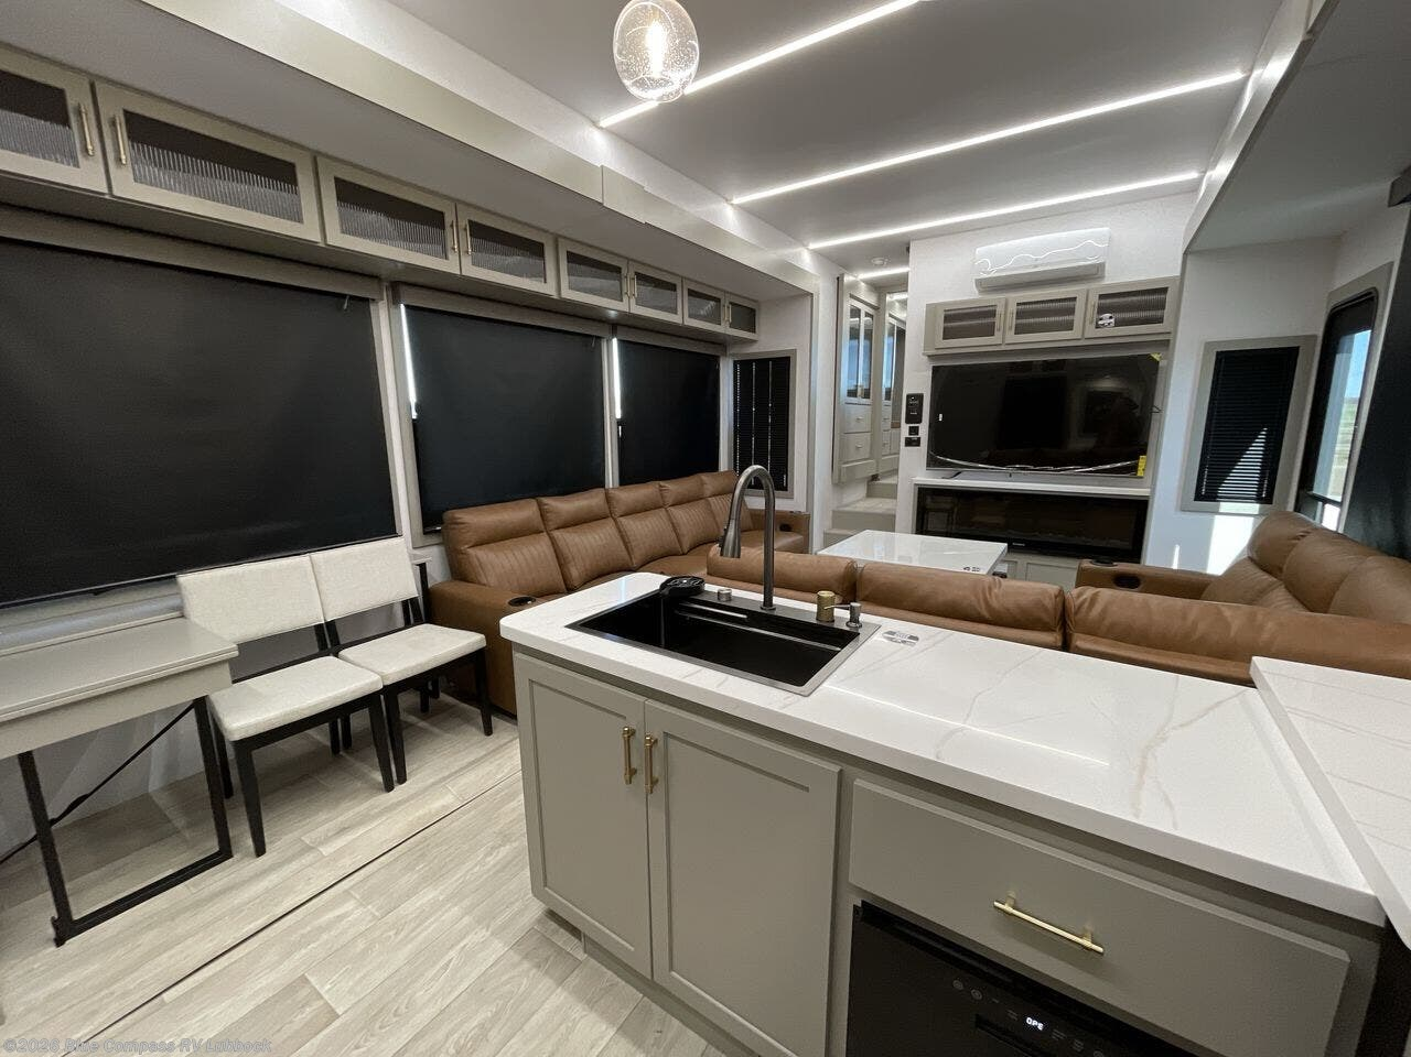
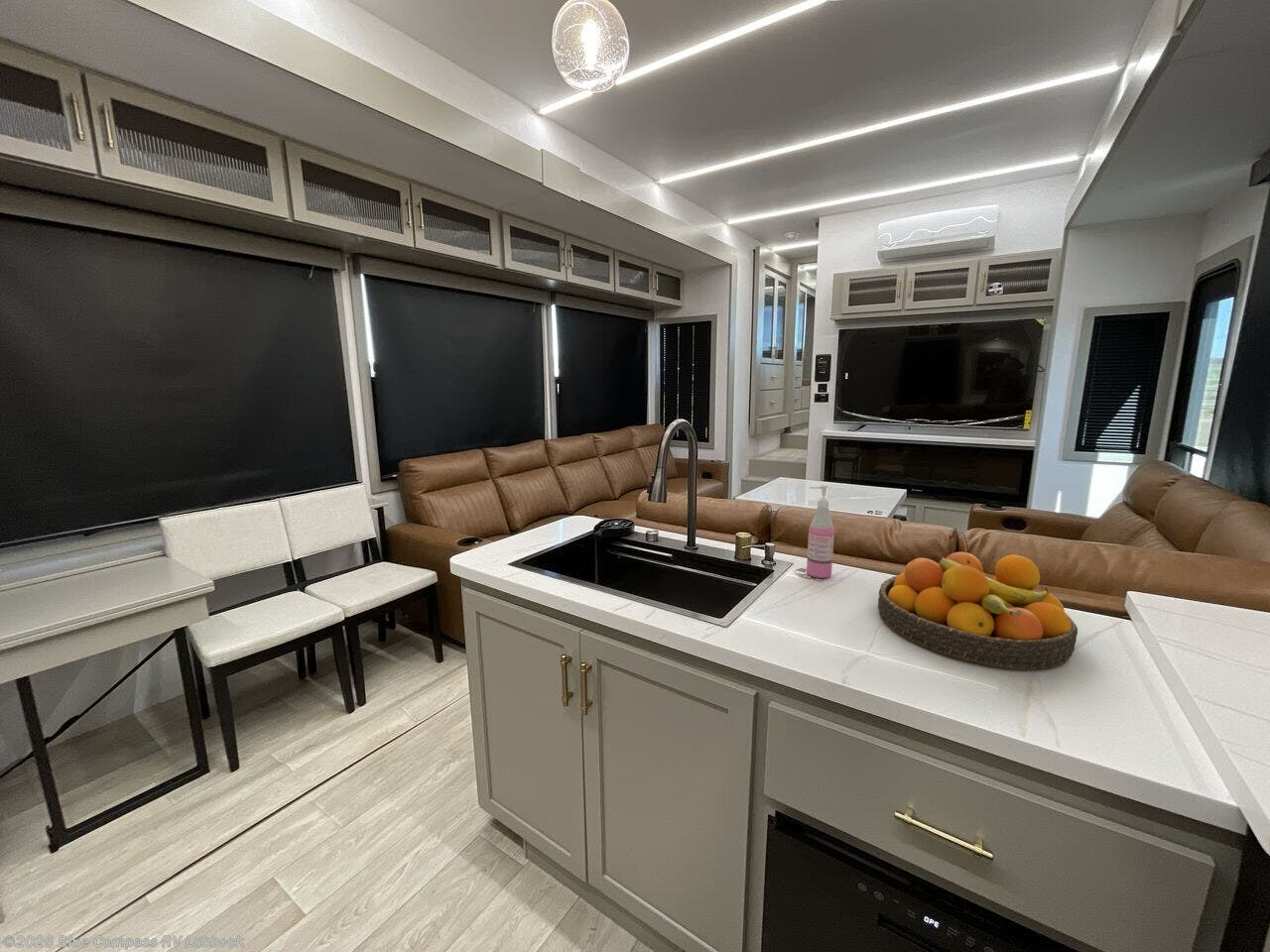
+ fruit bowl (970, 592)
+ soap dispenser (821, 530)
